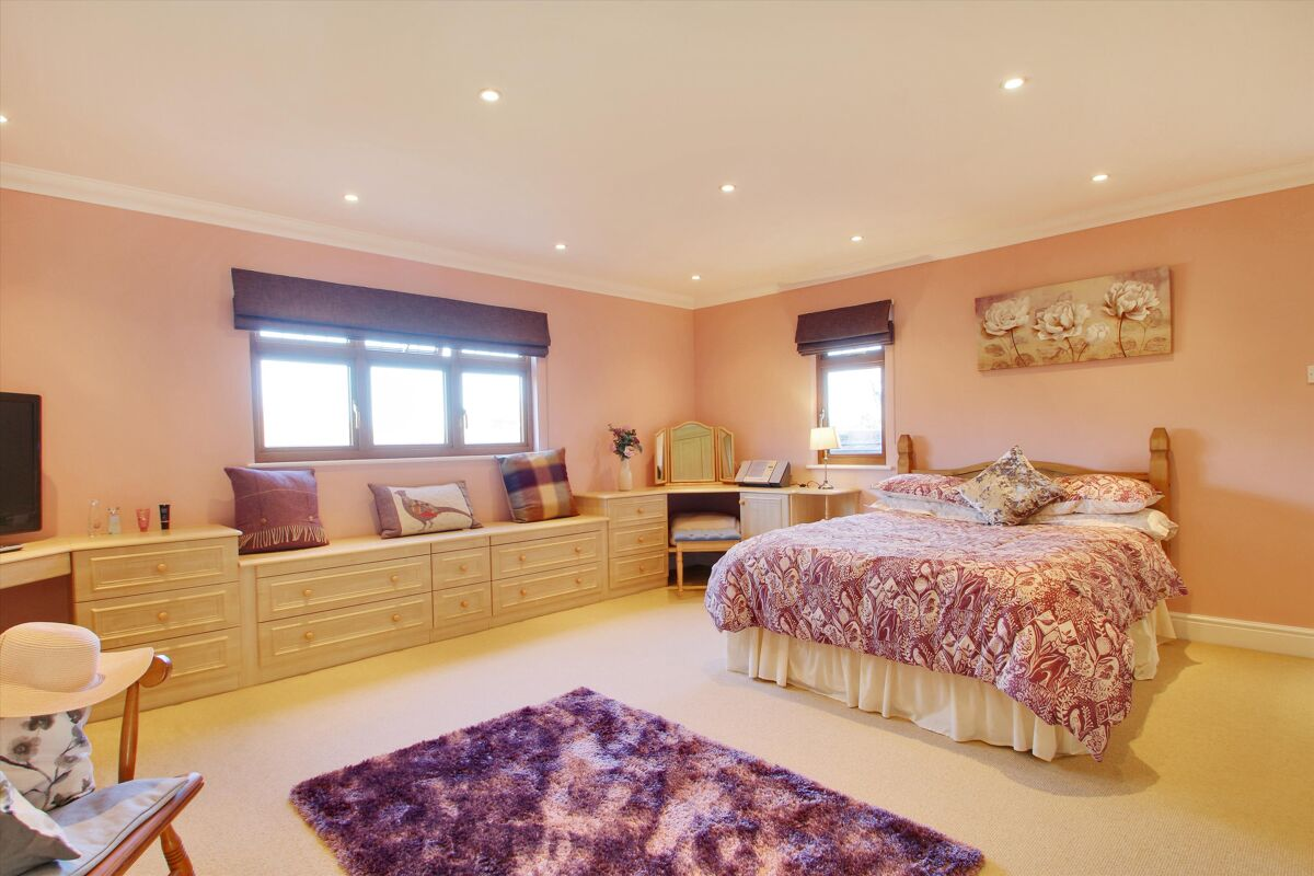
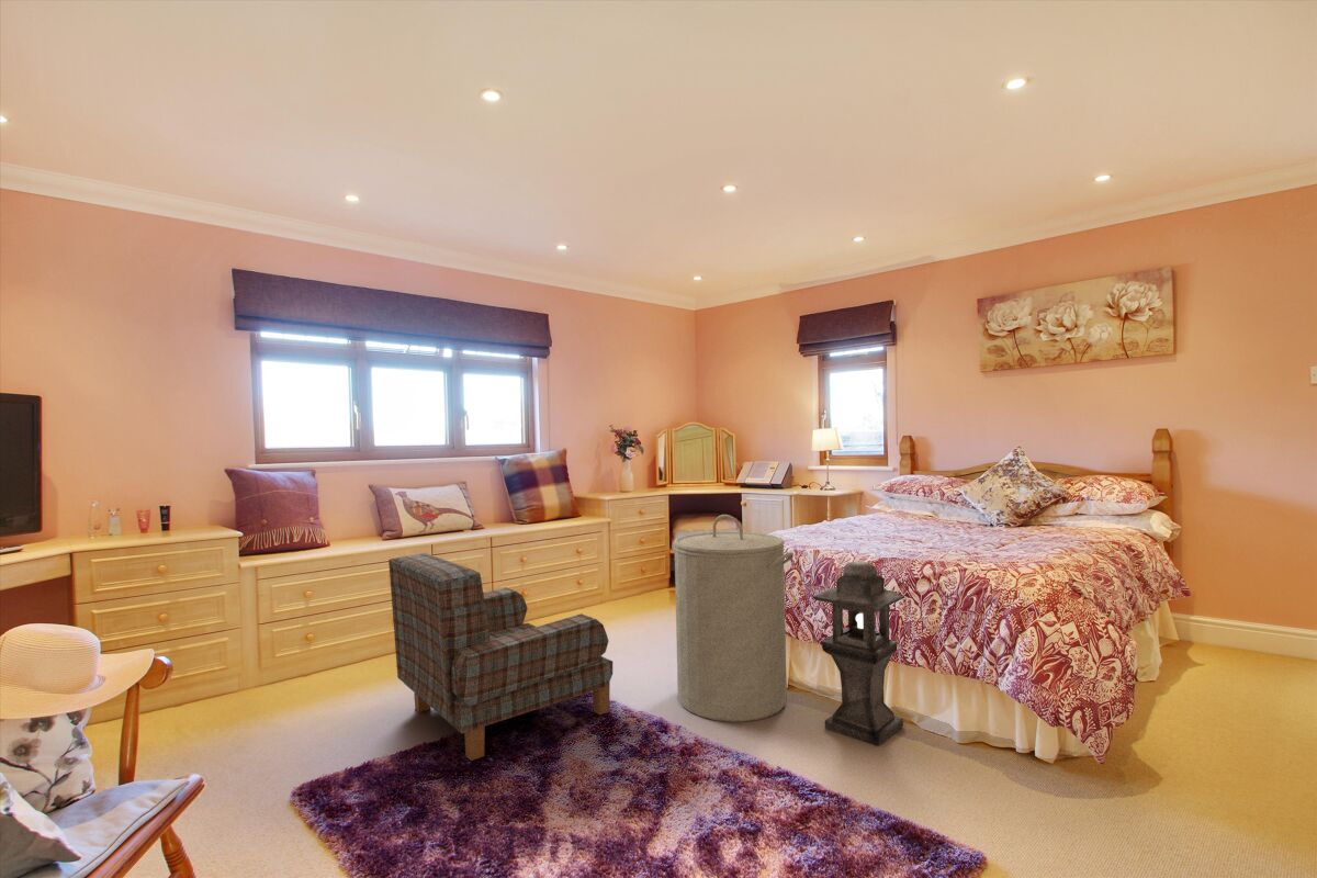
+ laundry hamper (729, 606)
+ lantern (862, 644)
+ armchair (502, 631)
